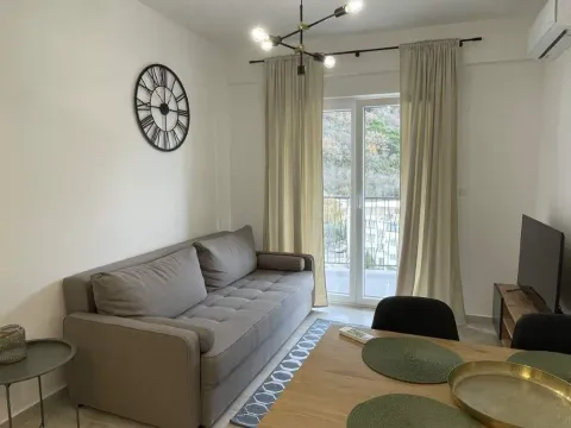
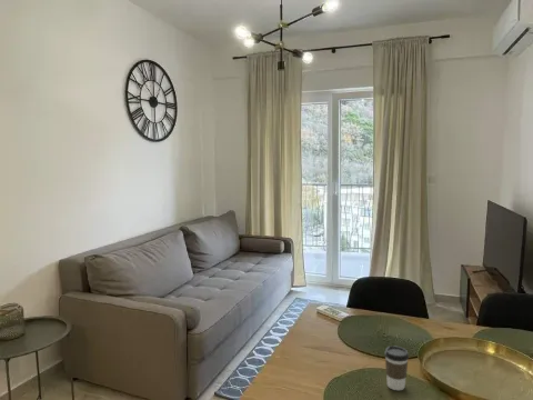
+ coffee cup (395, 368)
